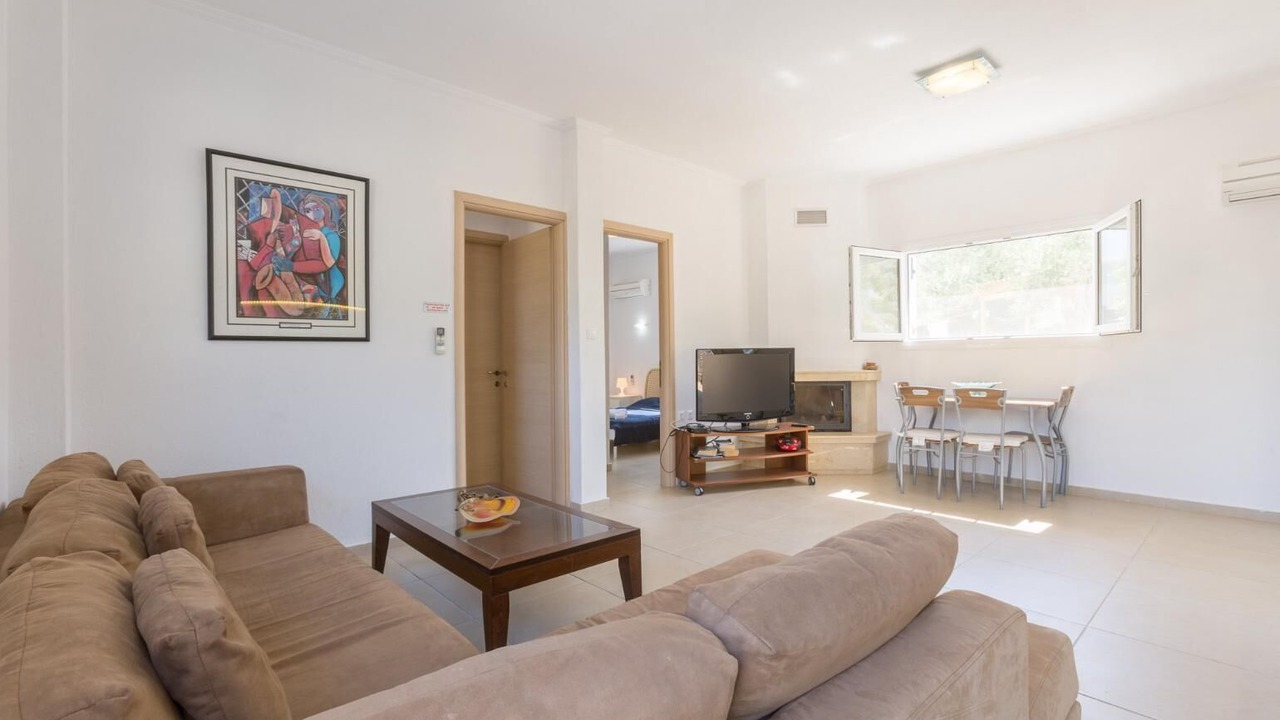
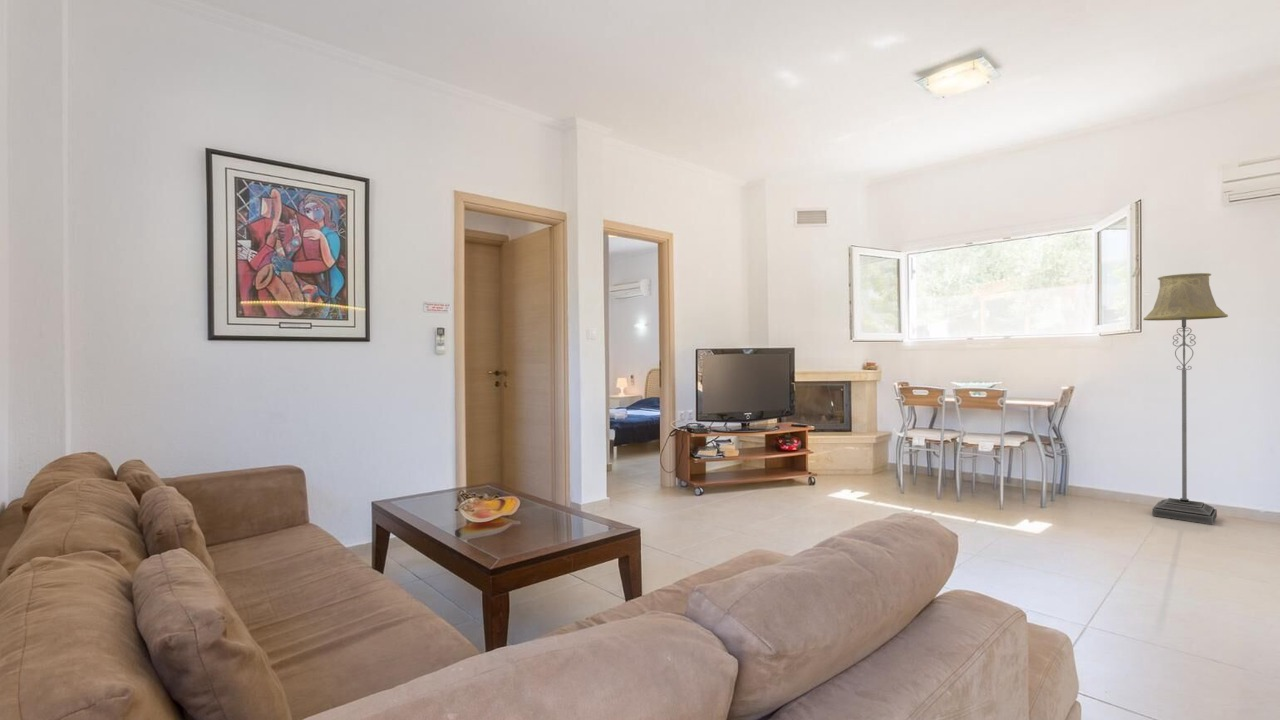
+ floor lamp (1184, 396)
